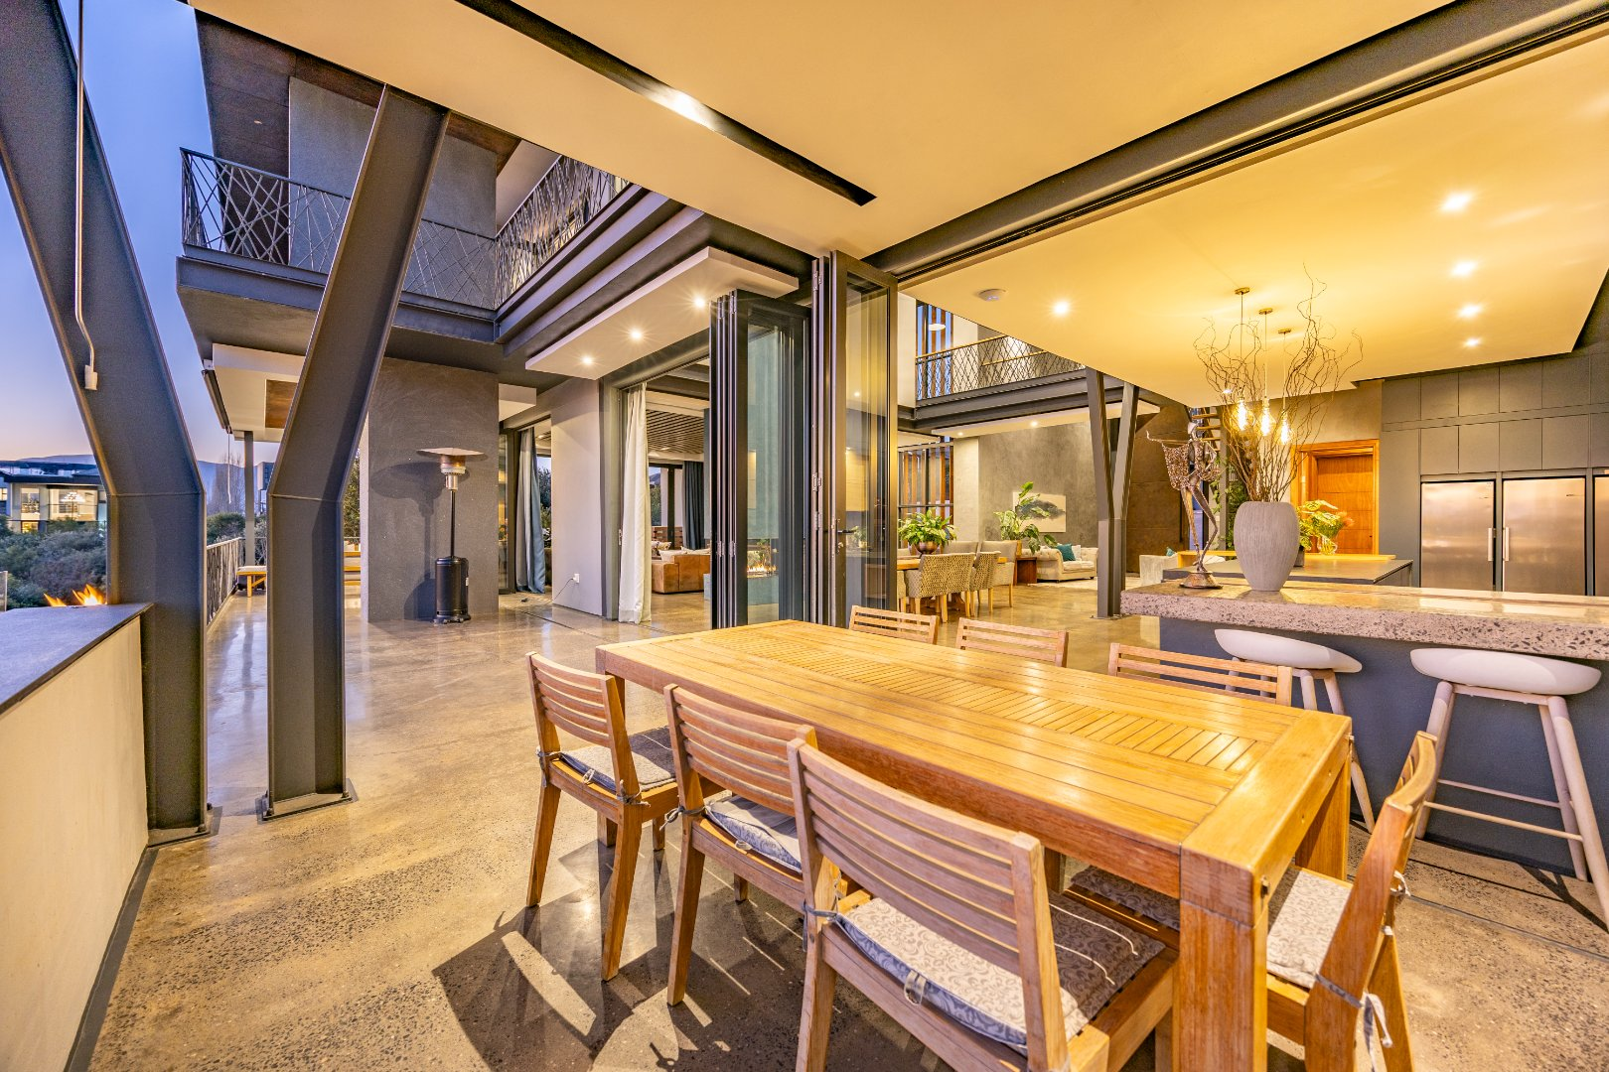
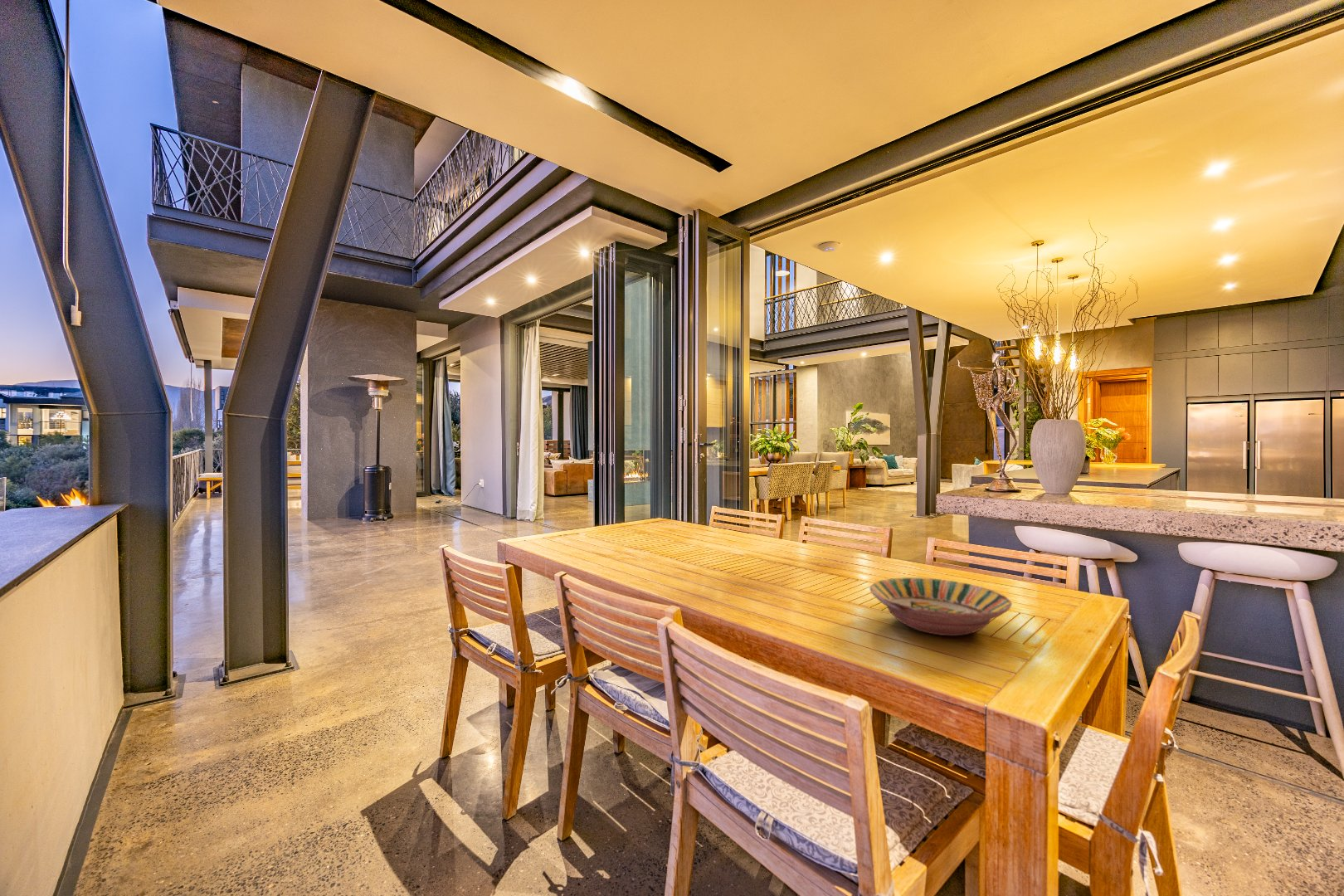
+ serving bowl (937, 609)
